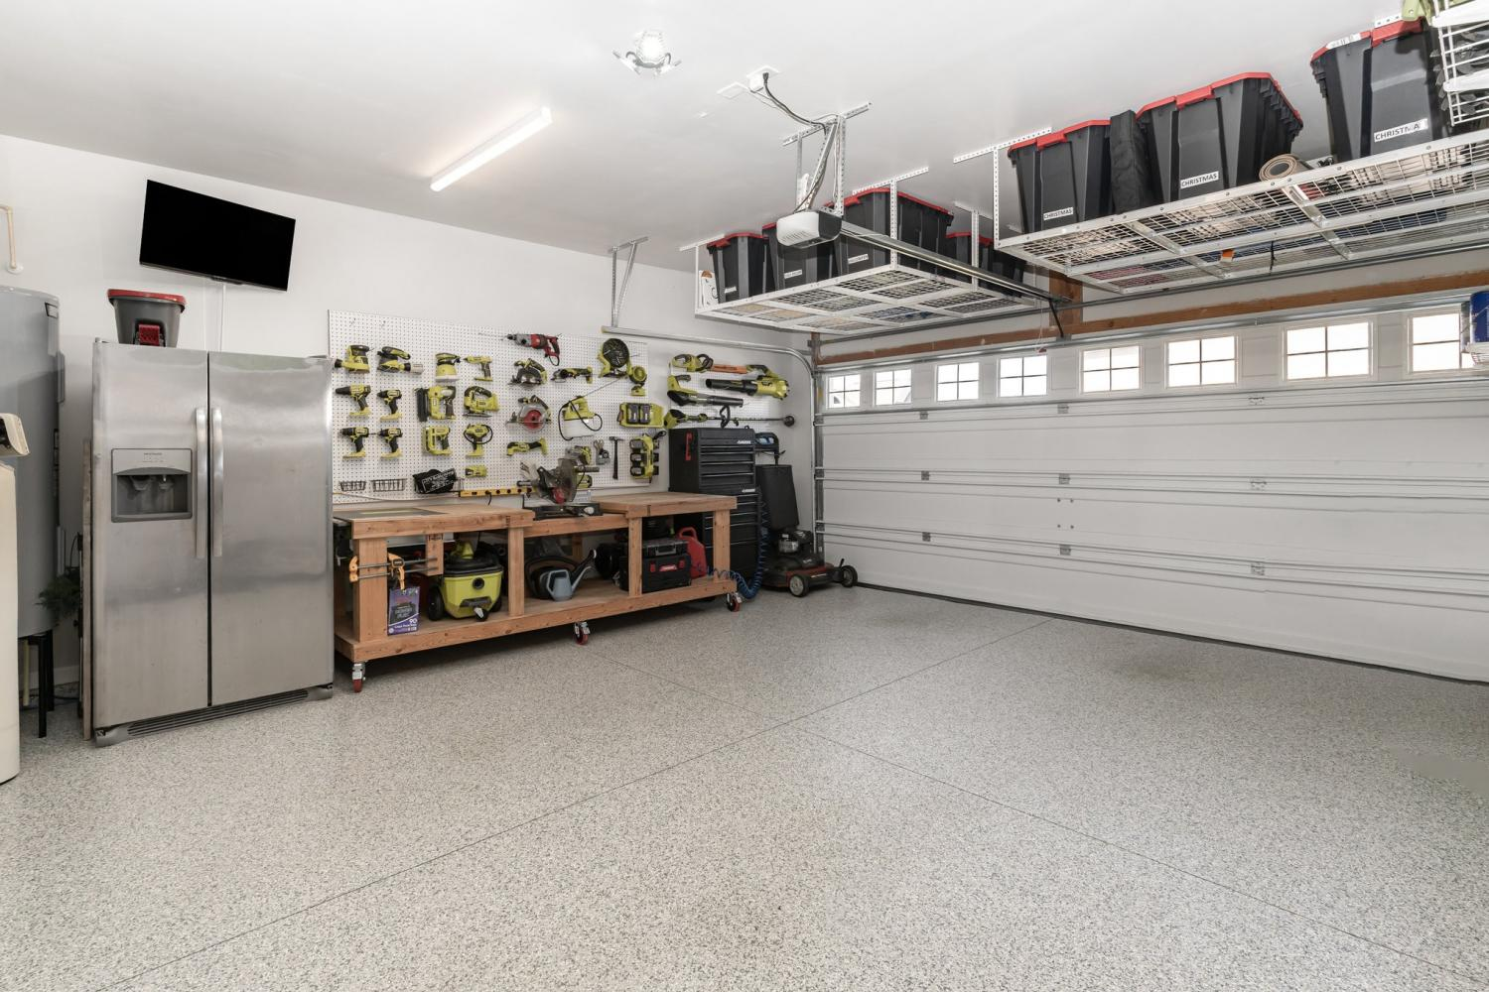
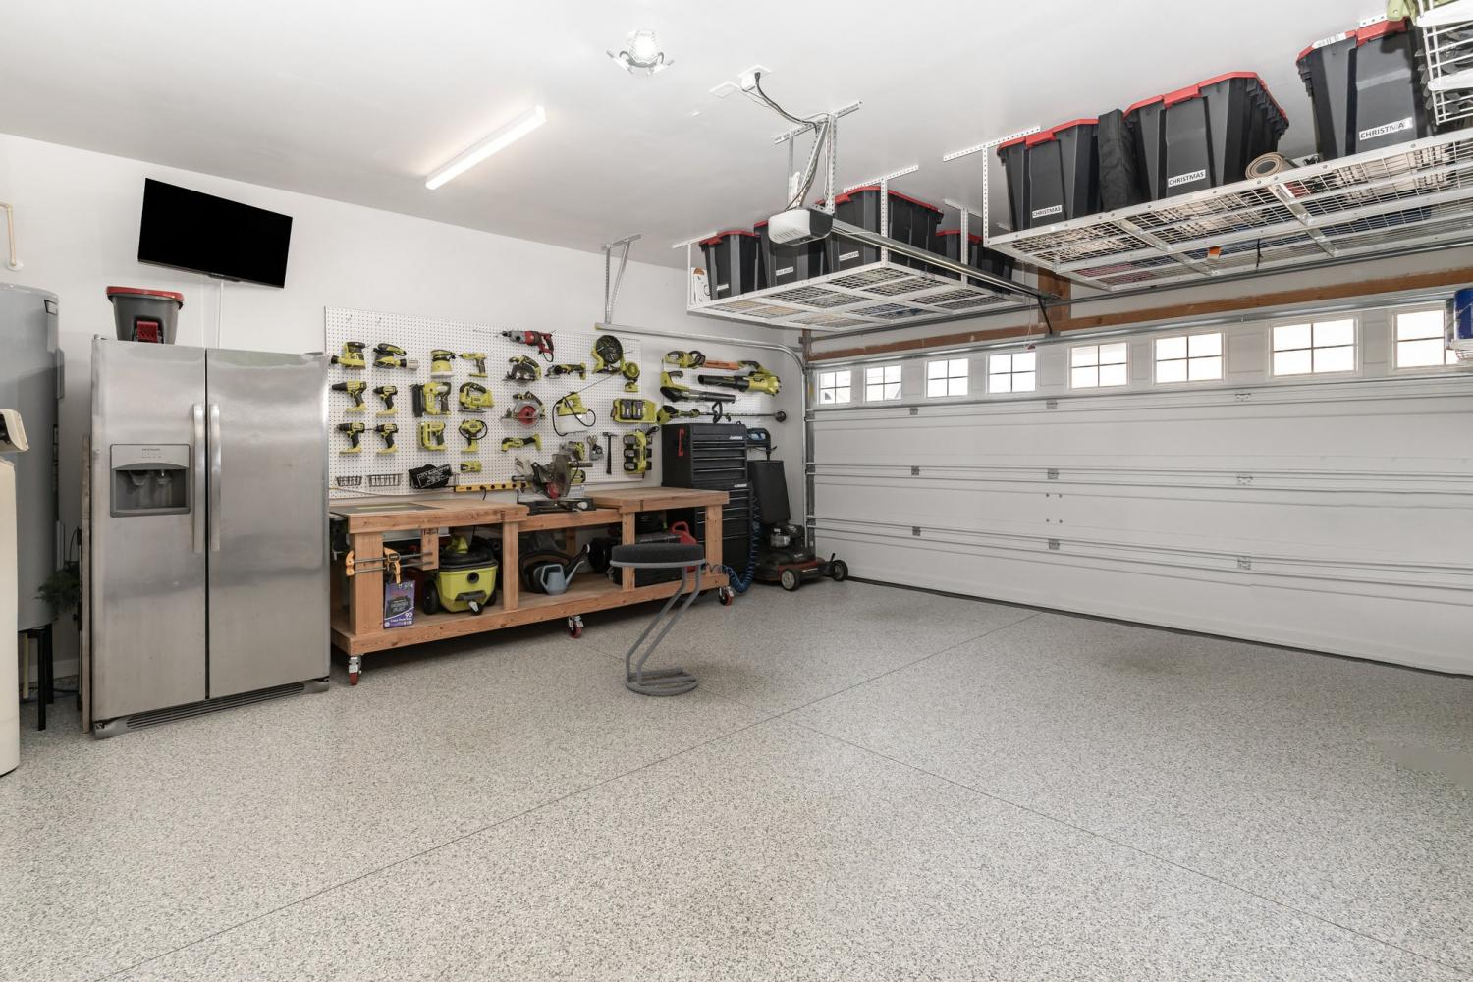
+ stool (658, 614)
